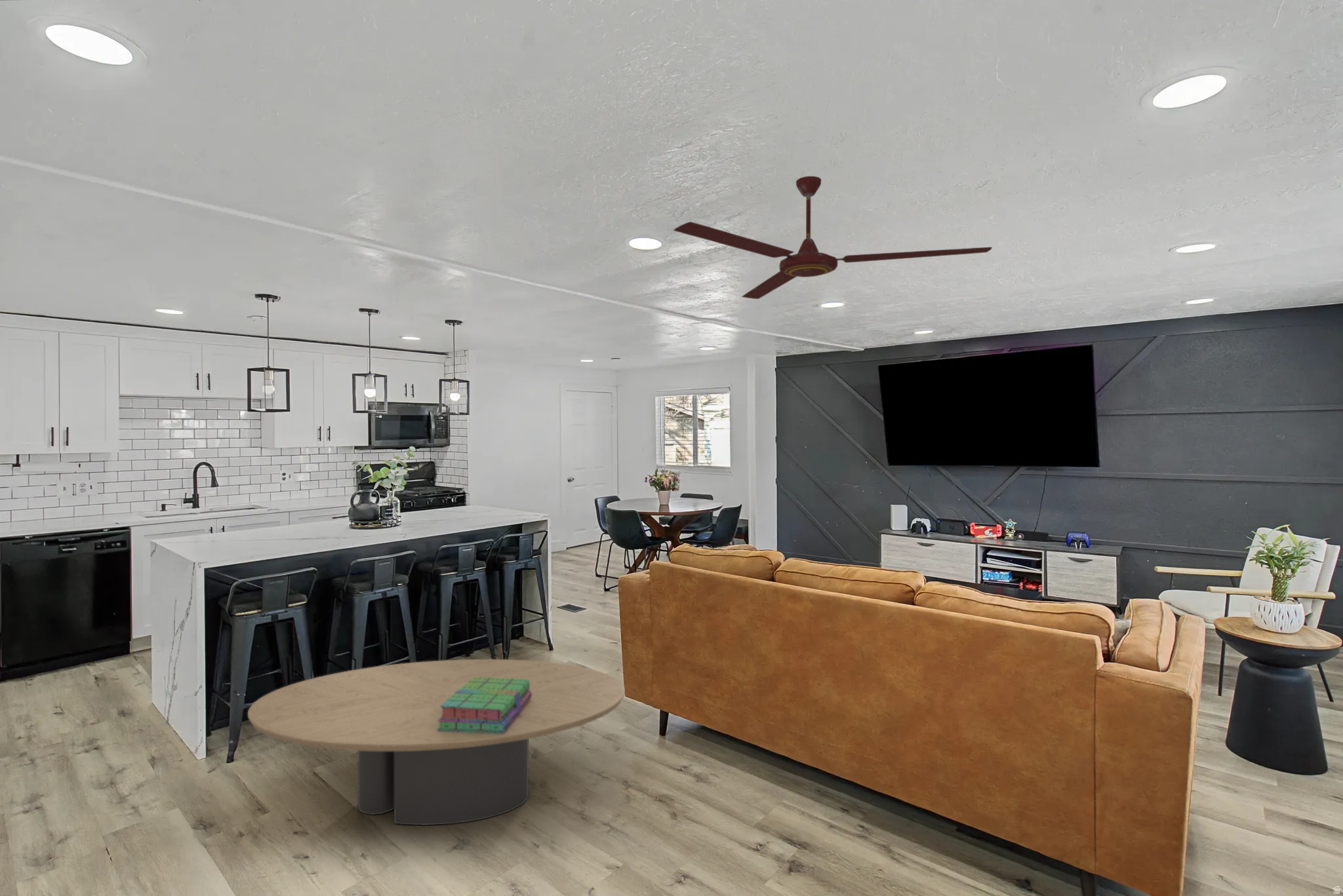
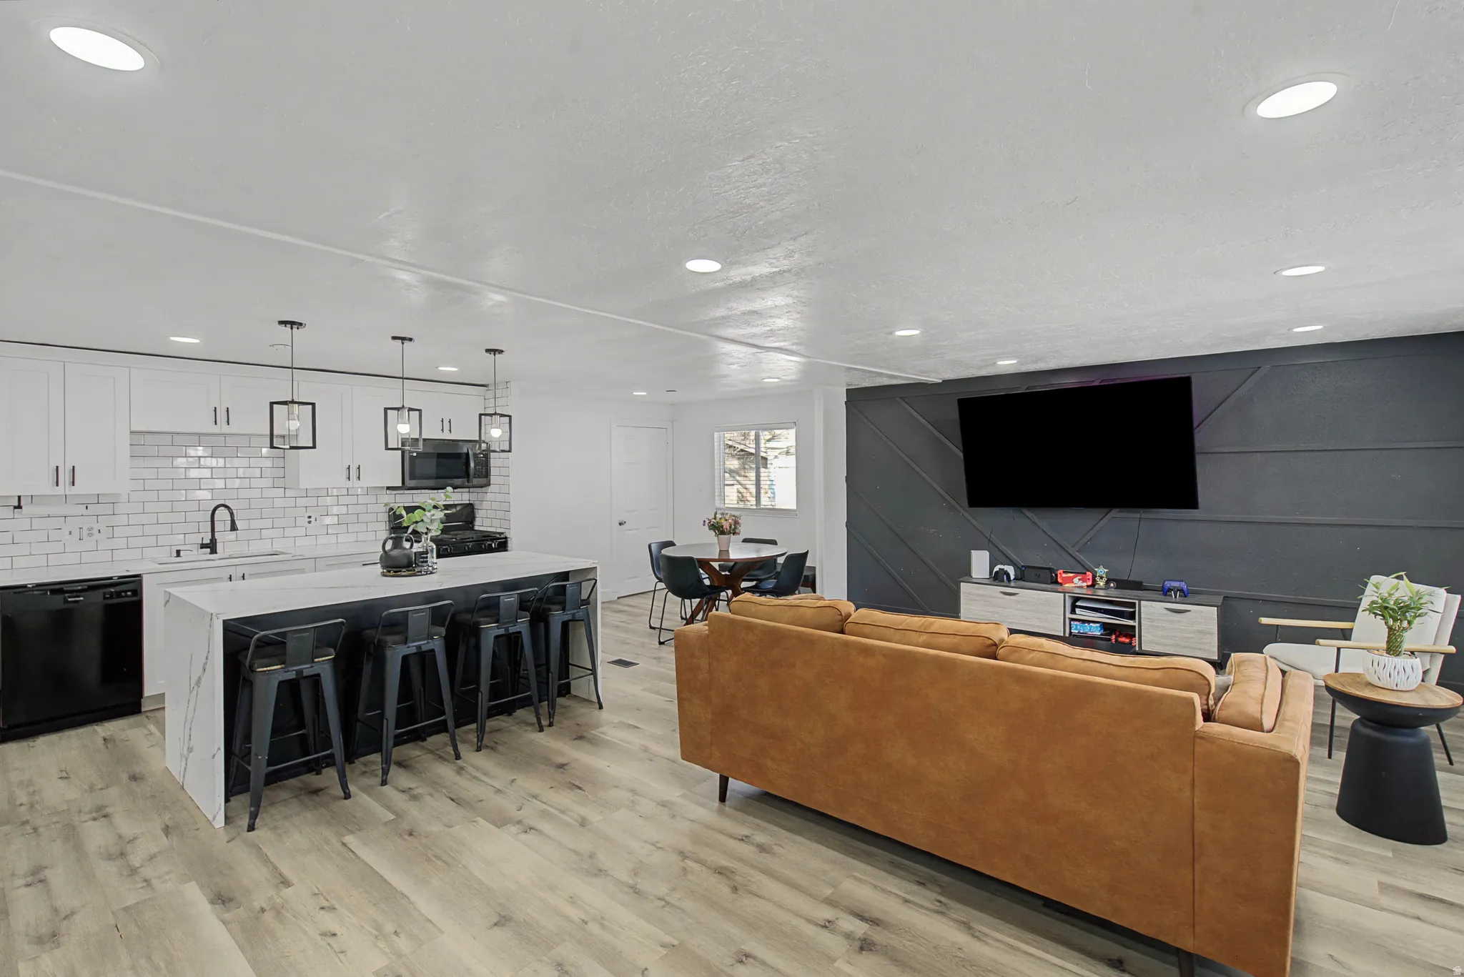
- stack of books (487, 702)
- ceiling fan (810, 227)
- coffee table (445, 747)
